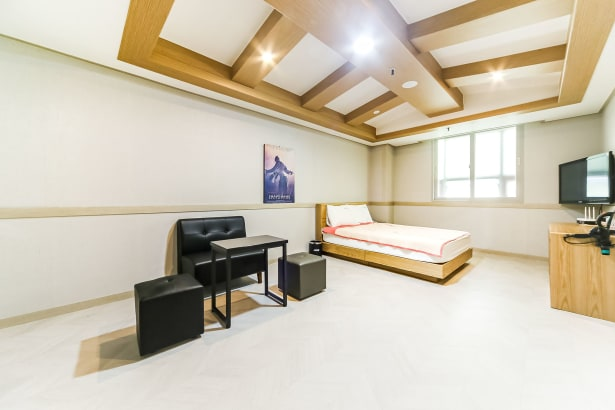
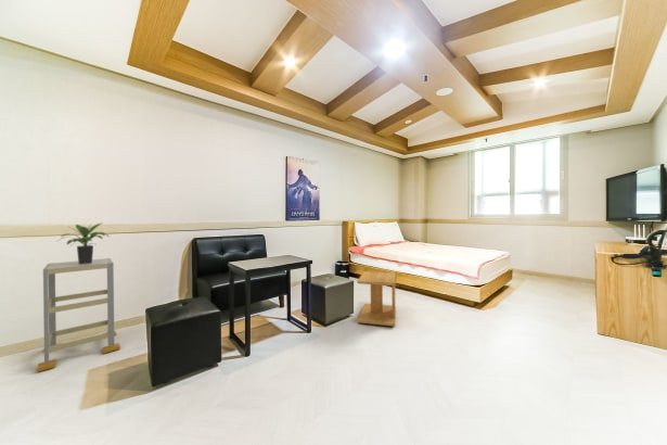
+ shelving unit (80, 306)
+ side table (377, 295)
+ potted plant (85, 242)
